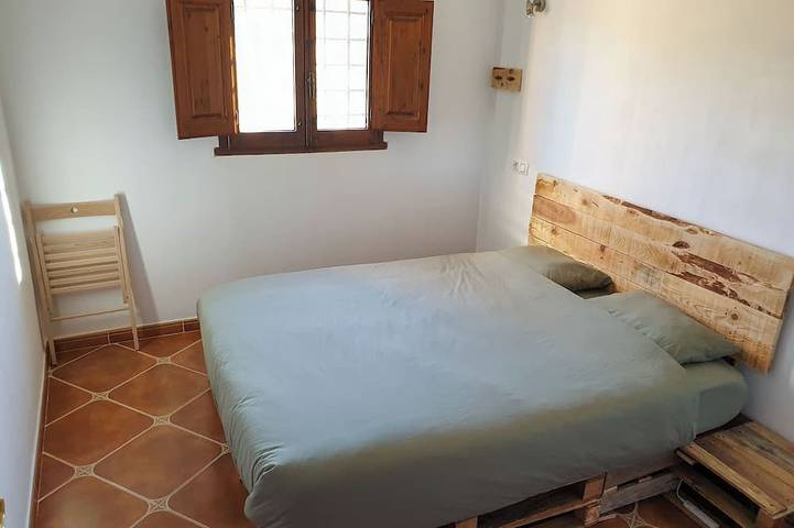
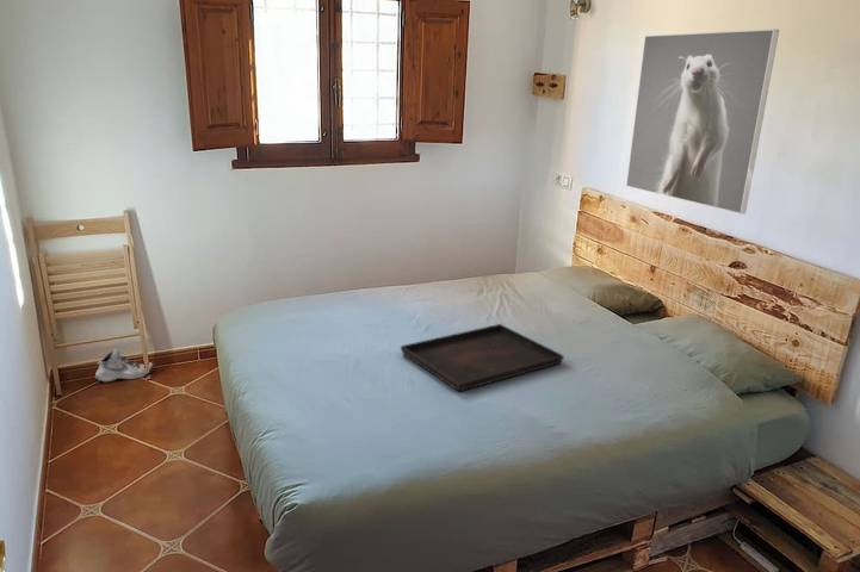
+ shoe (124, 362)
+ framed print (692, 118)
+ serving tray (481, 354)
